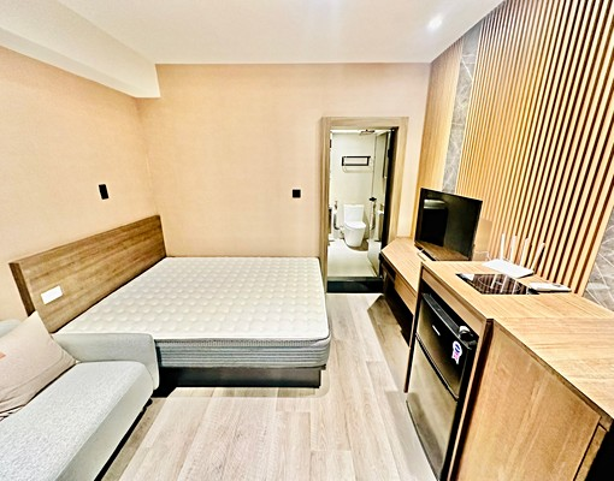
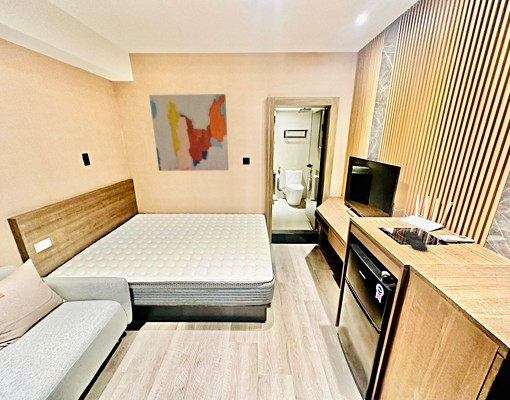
+ remote control (414, 240)
+ wall art (190, 134)
